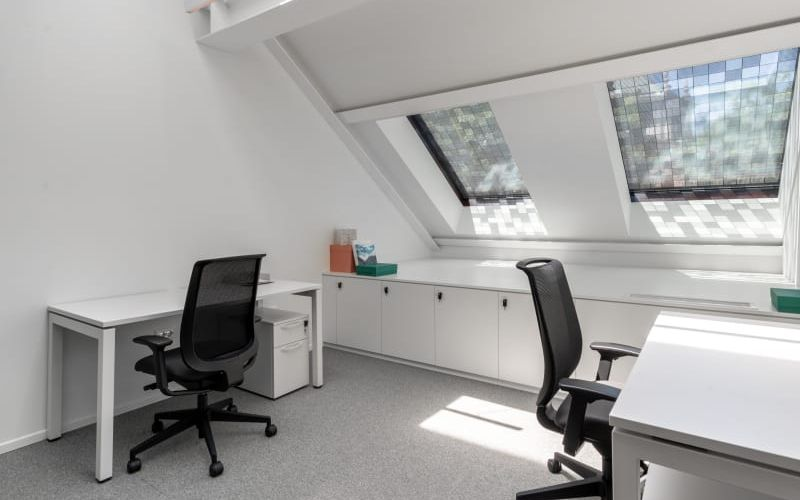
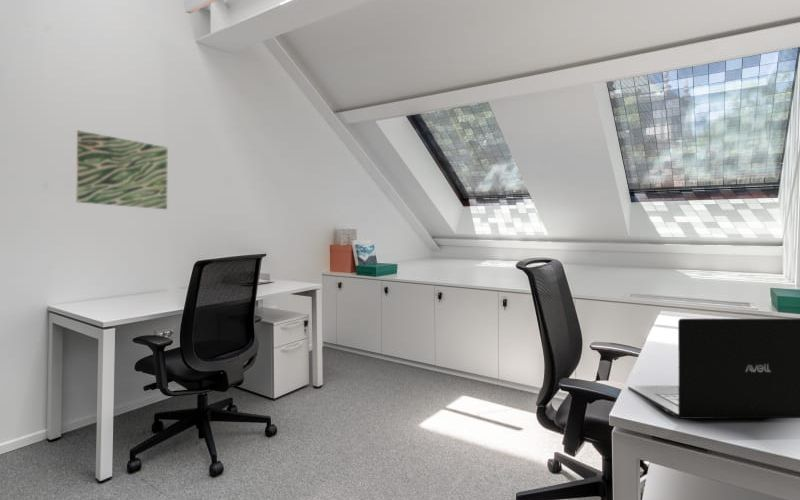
+ laptop (719, 357)
+ wall art (125, 172)
